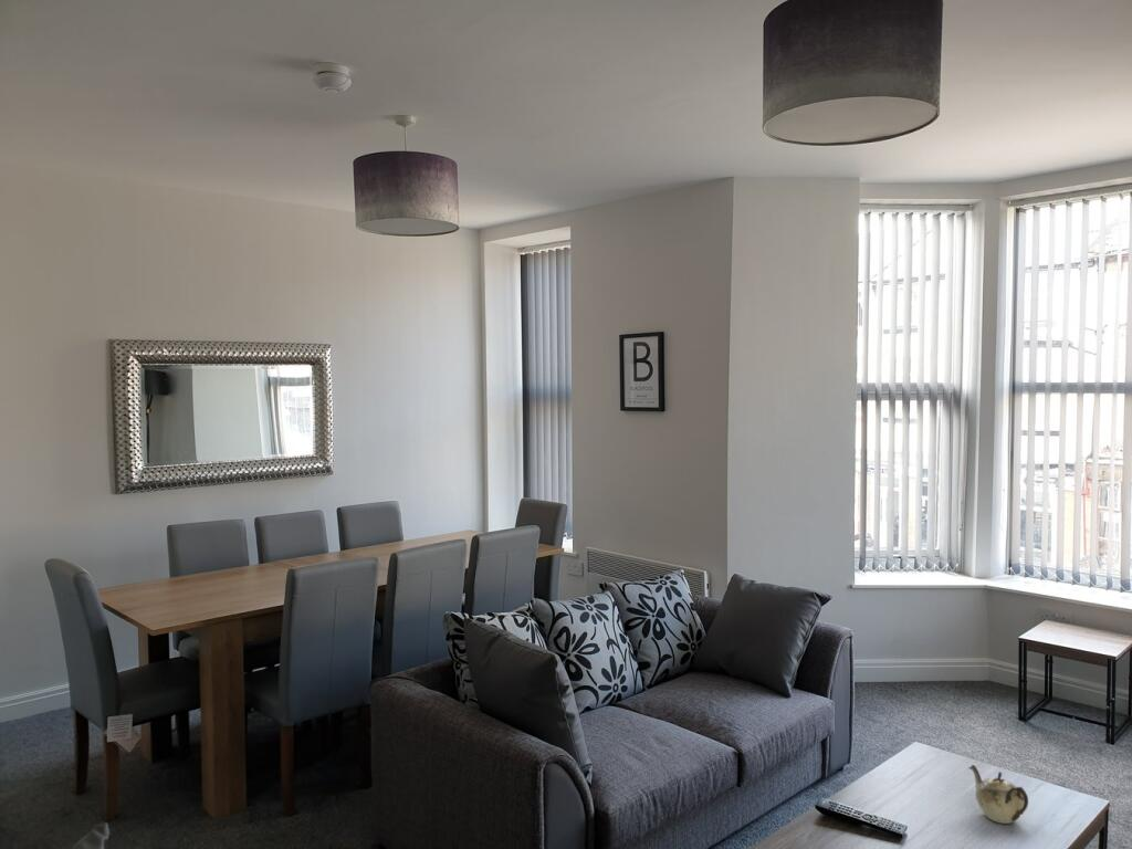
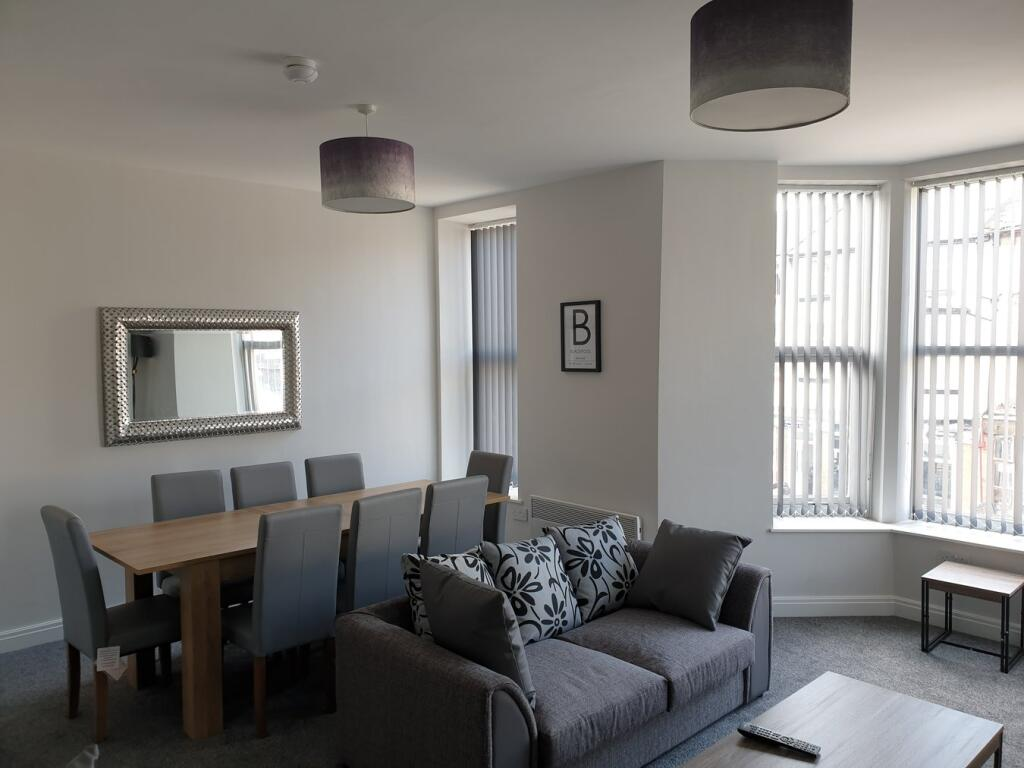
- teapot (996, 793)
